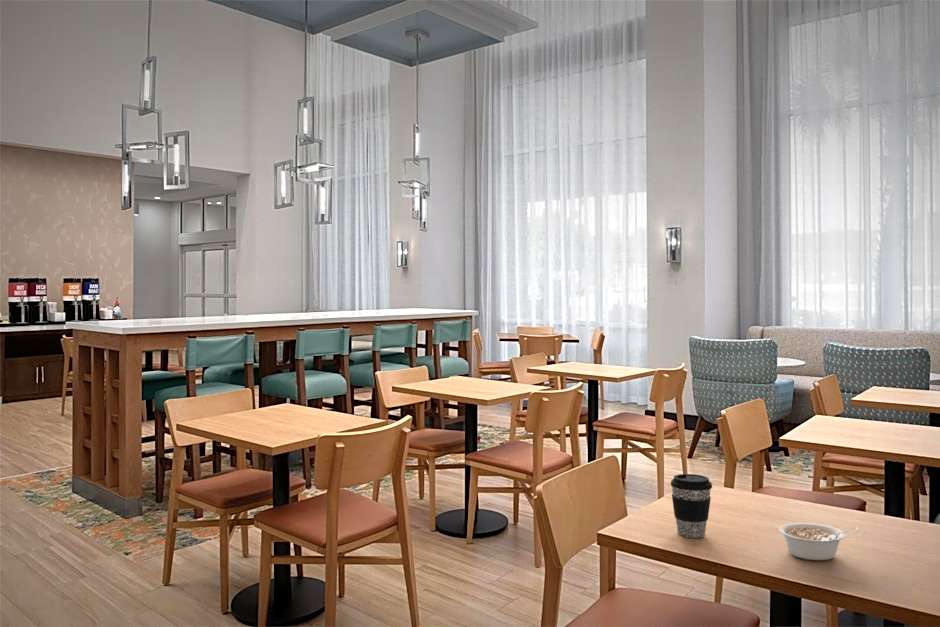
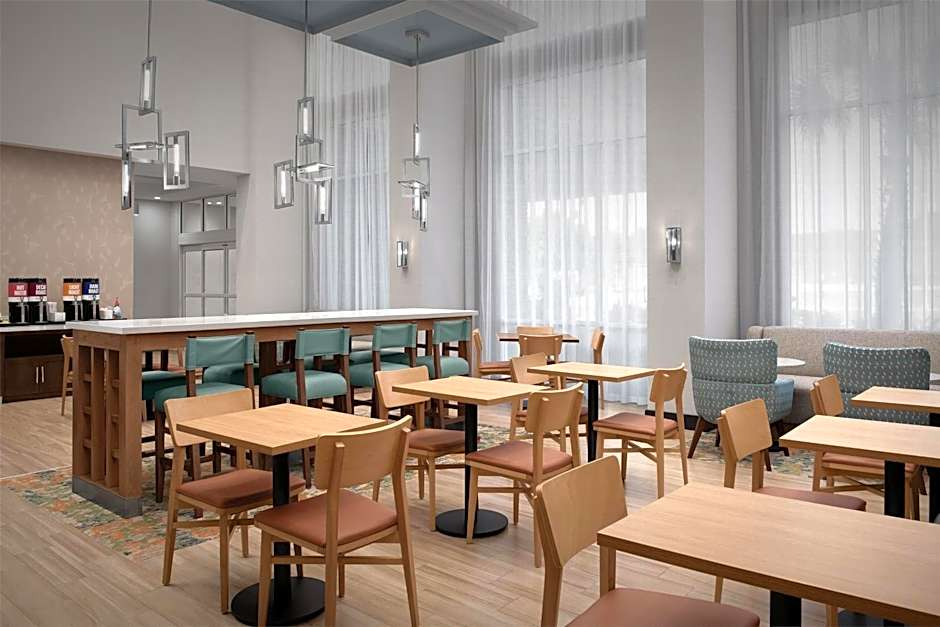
- legume (813, 539)
- coffee cup (691, 505)
